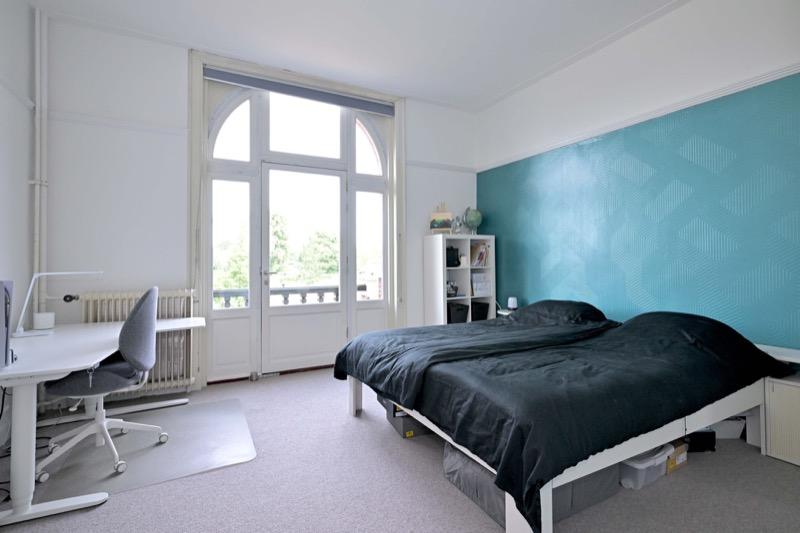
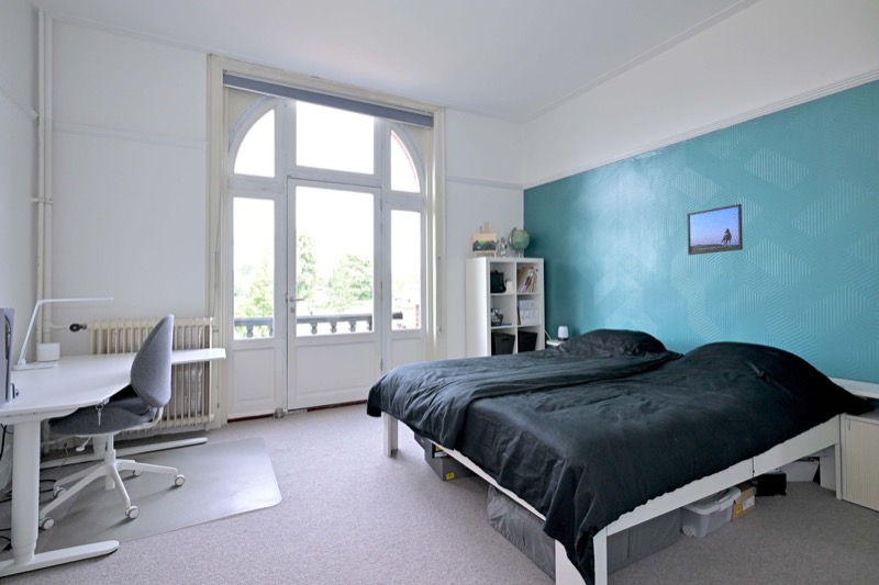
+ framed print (713, 230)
